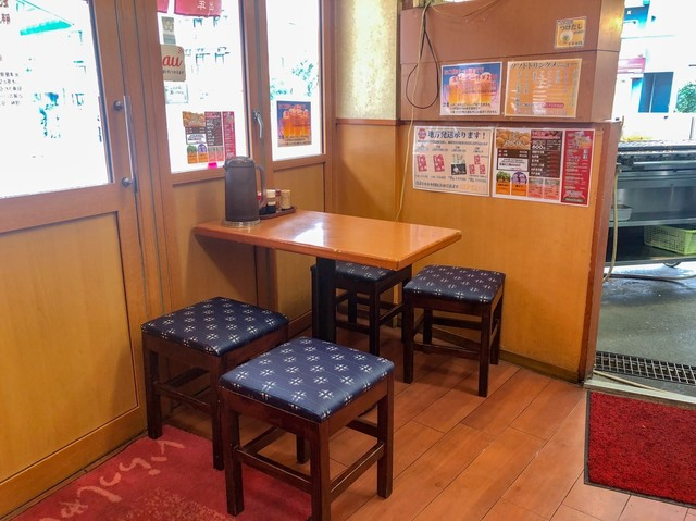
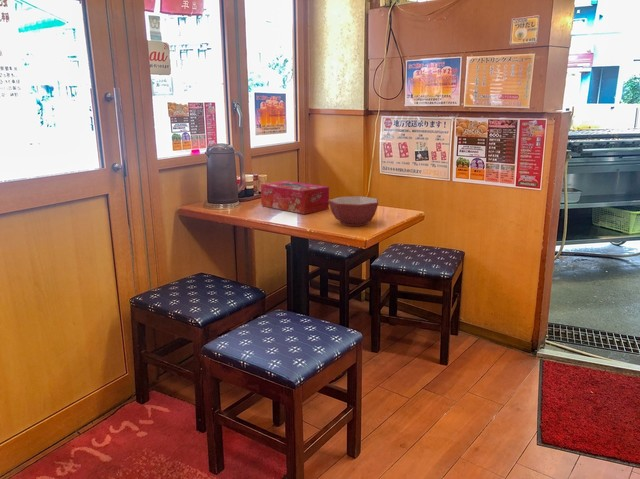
+ tissue box (294, 196)
+ bowl (354, 211)
